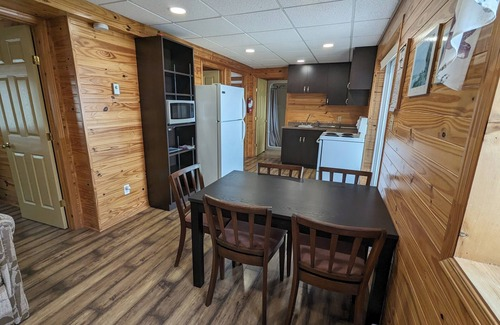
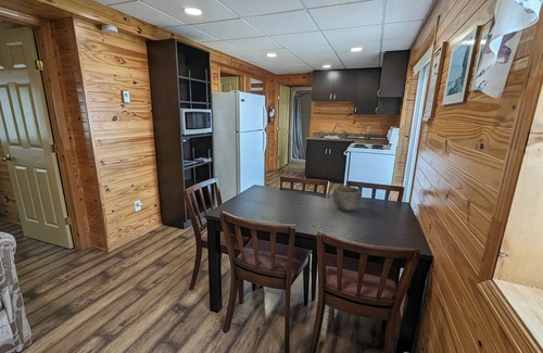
+ bowl (346, 199)
